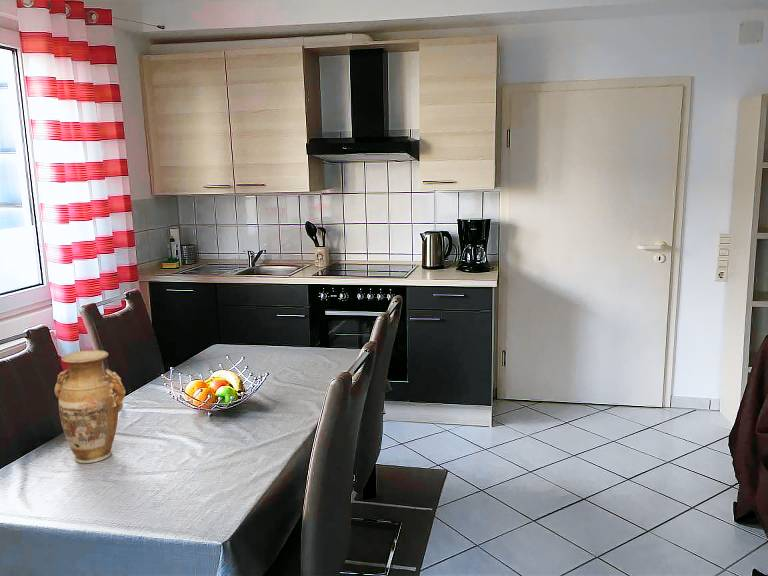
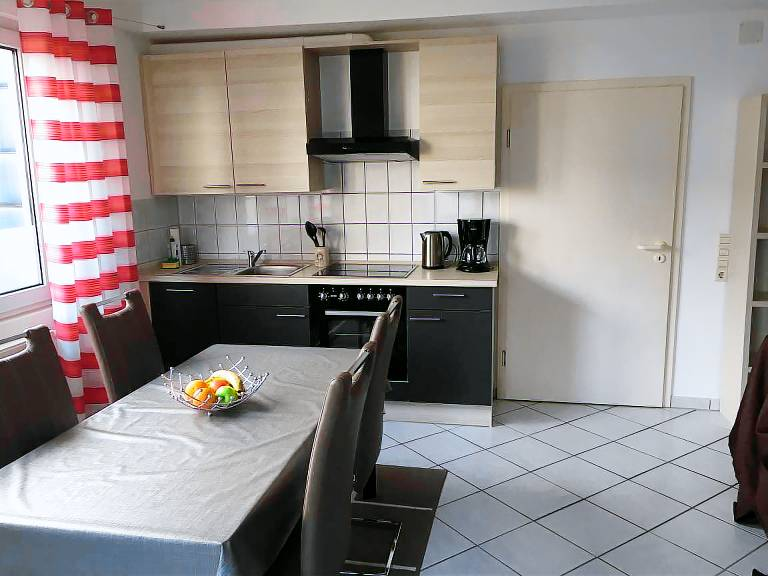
- vase (88, 405)
